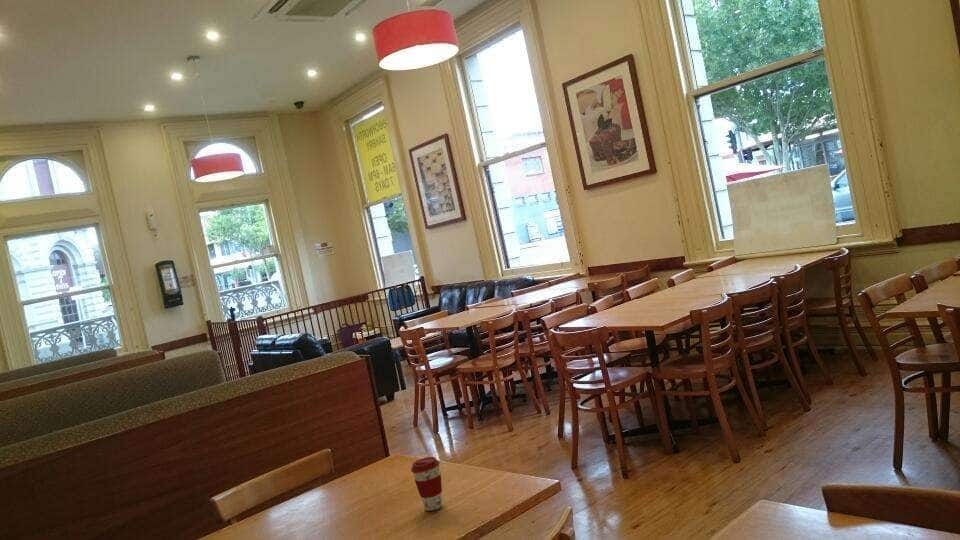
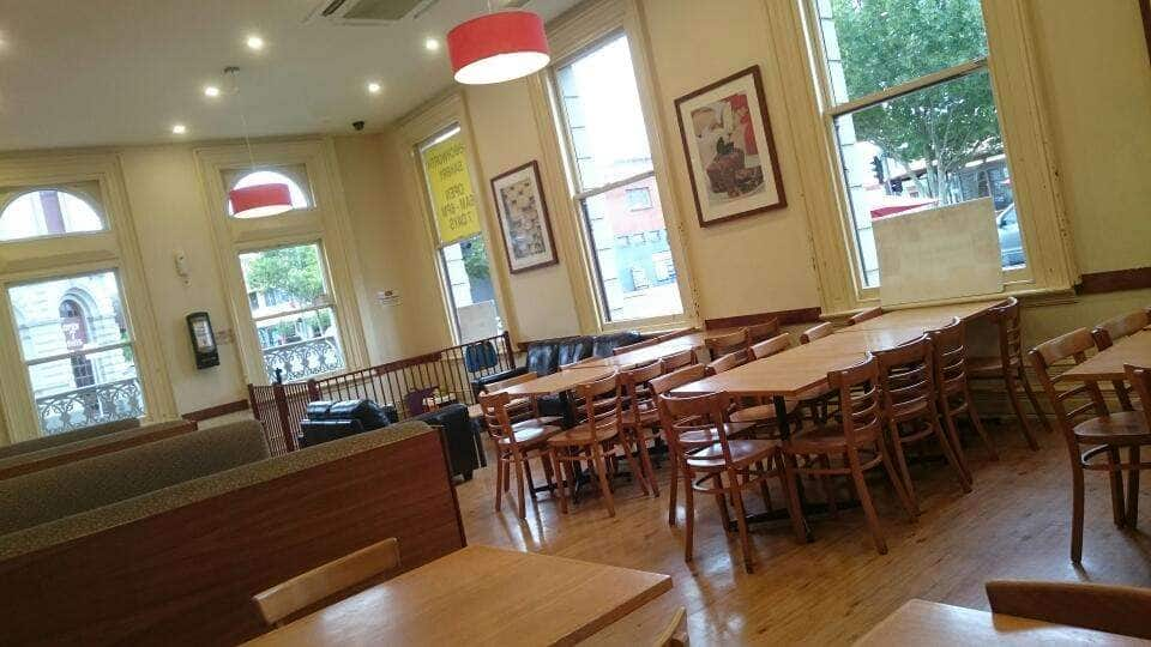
- coffee cup (429, 483)
